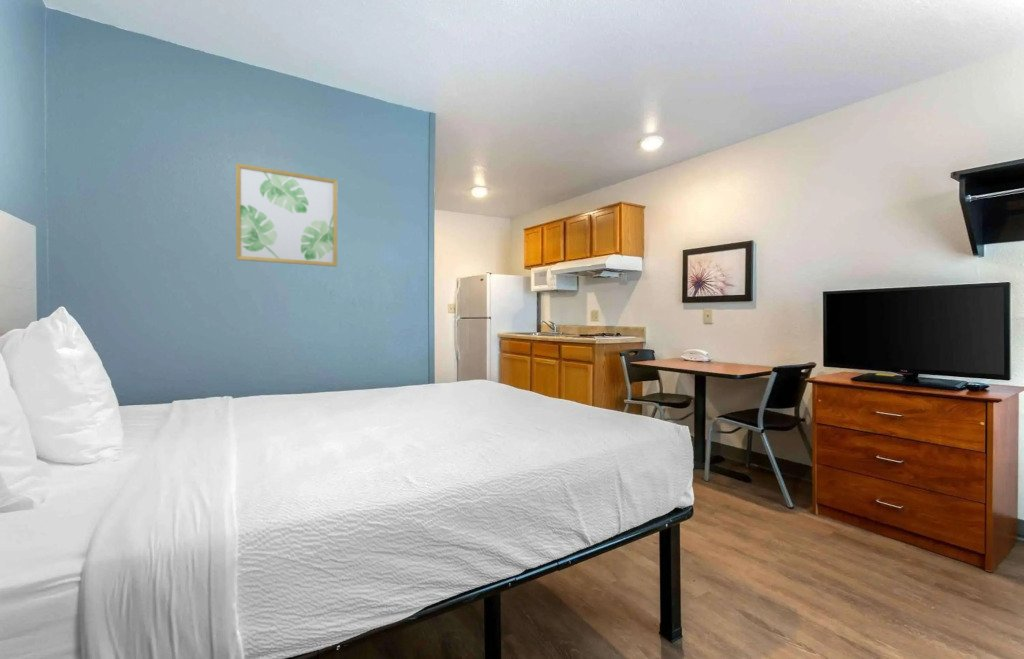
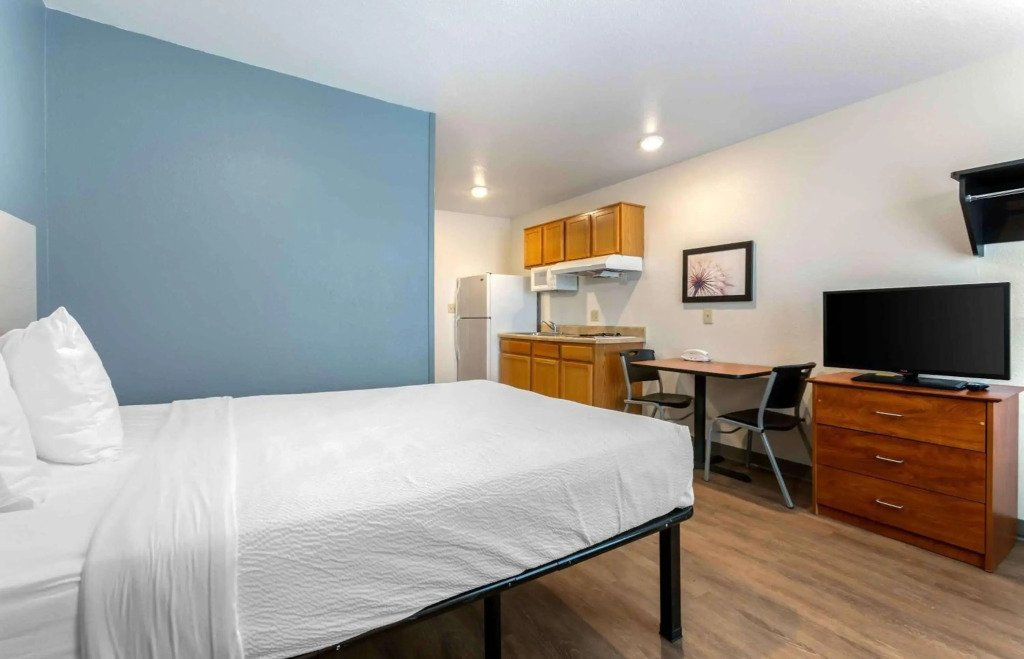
- wall art (289, 218)
